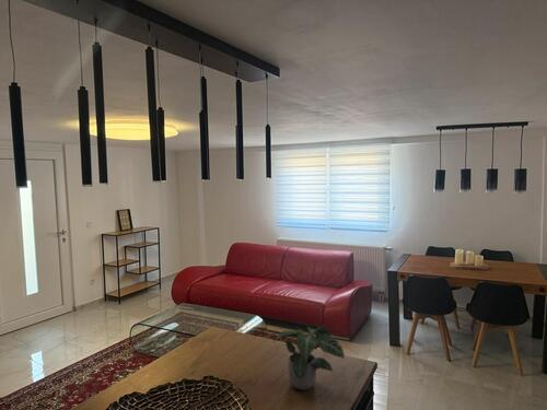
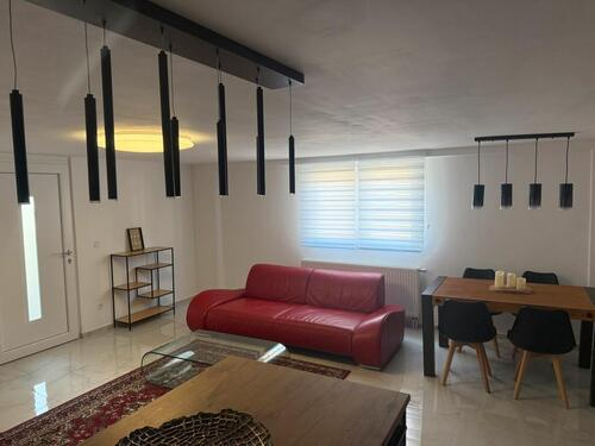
- potted plant (307, 358)
